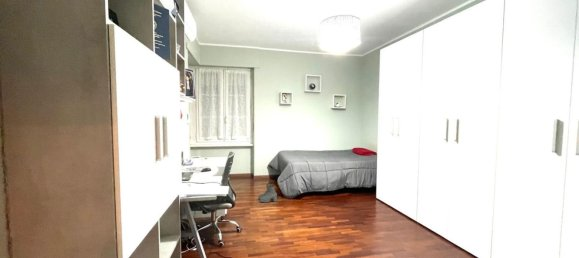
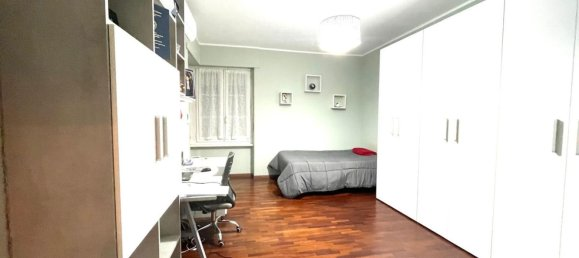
- boots (267, 192)
